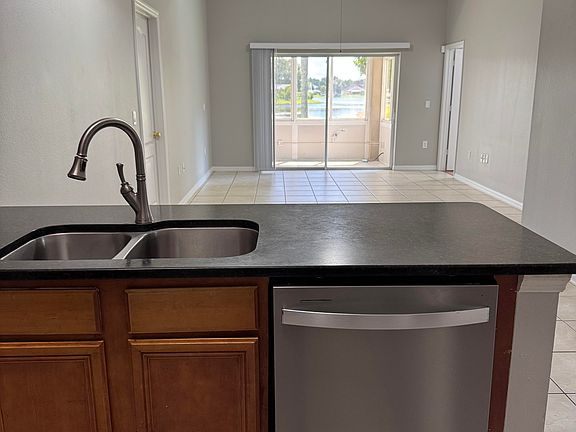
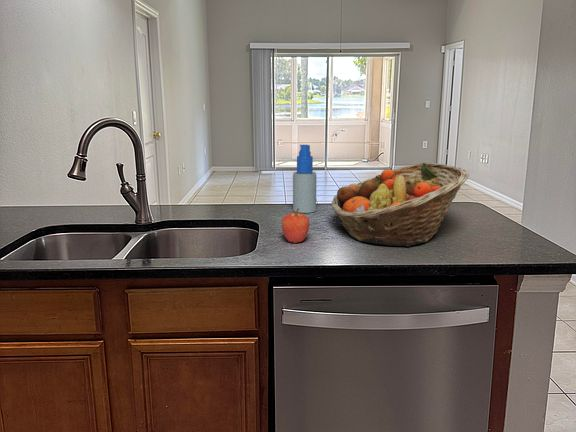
+ fruit basket (395, 199)
+ apple (295, 225)
+ spray bottle (304, 177)
